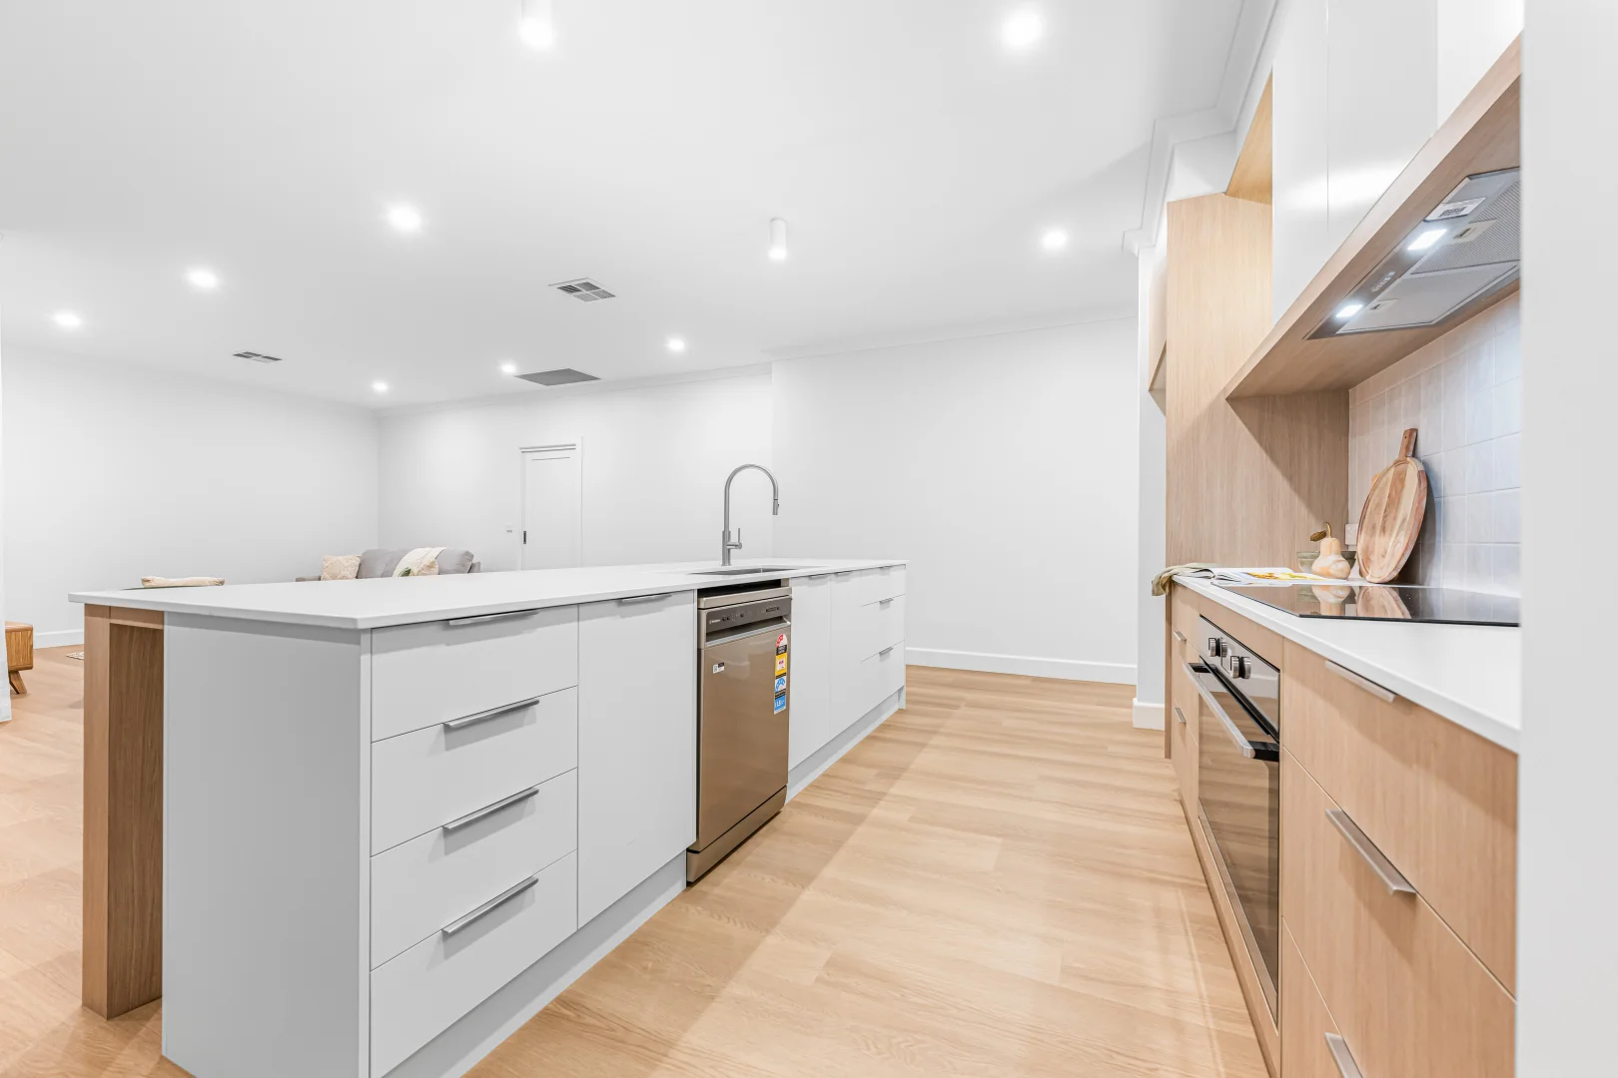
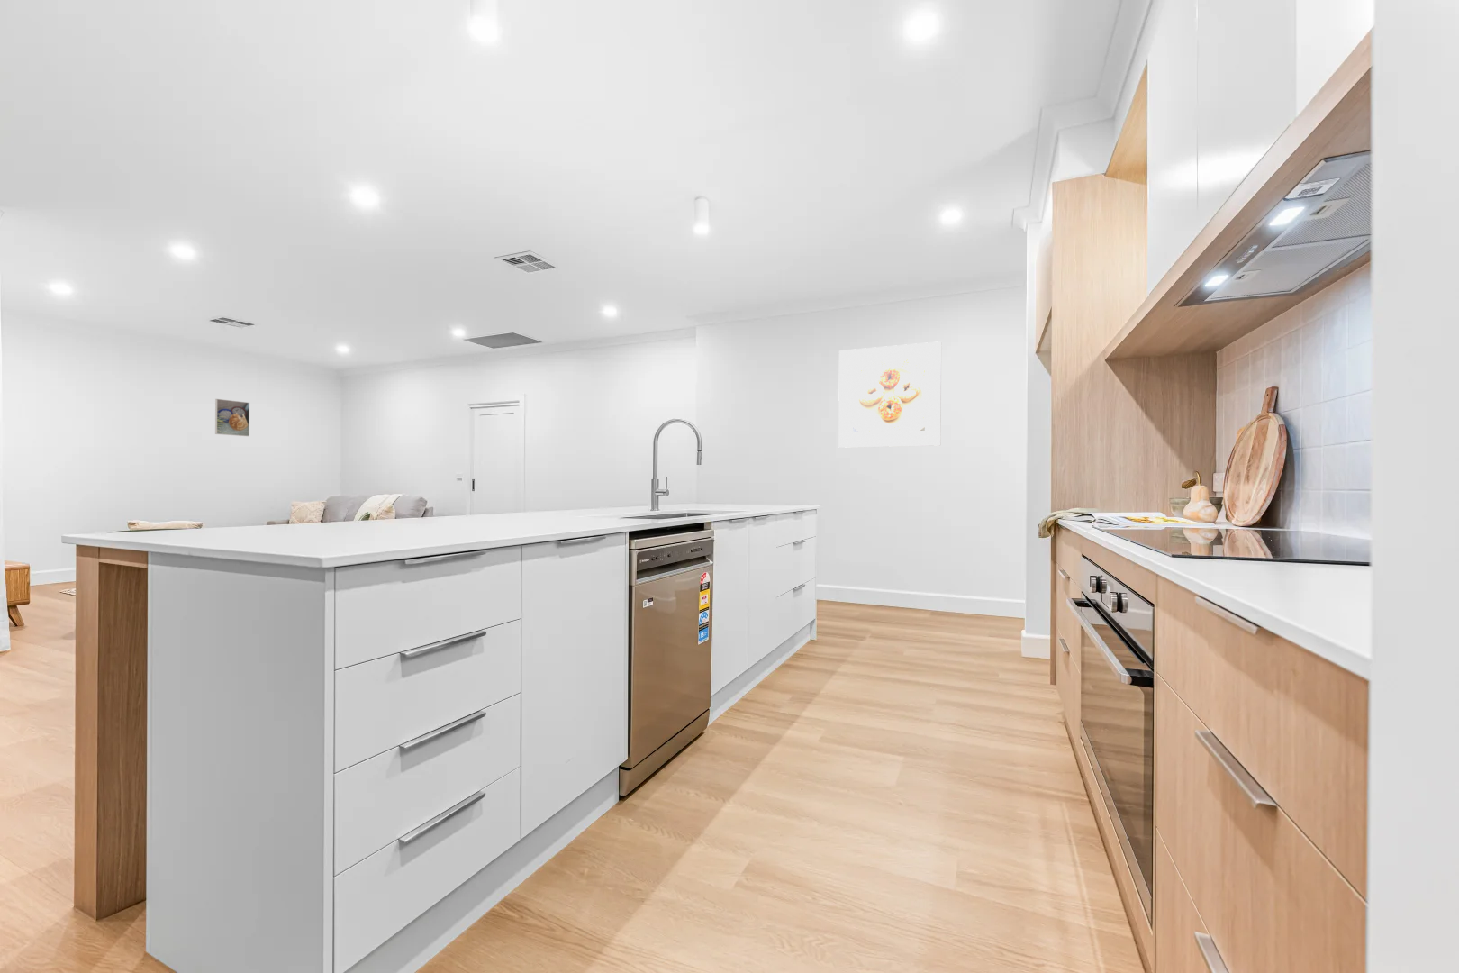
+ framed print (888, 396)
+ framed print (232, 418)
